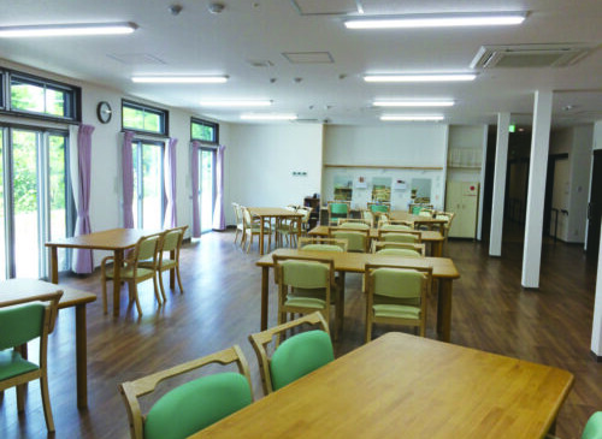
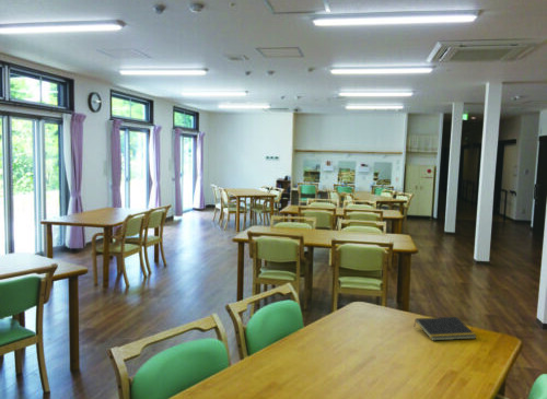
+ notepad (444, 328)
